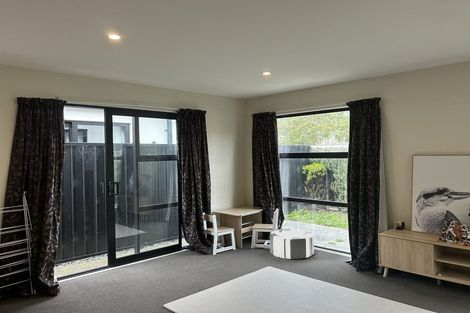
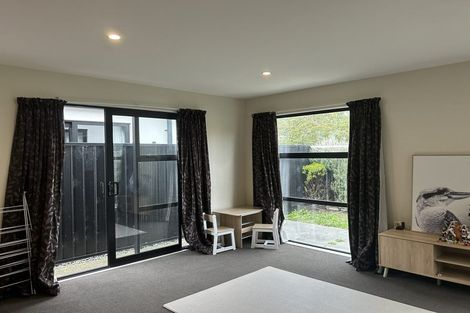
- pouf (291, 243)
